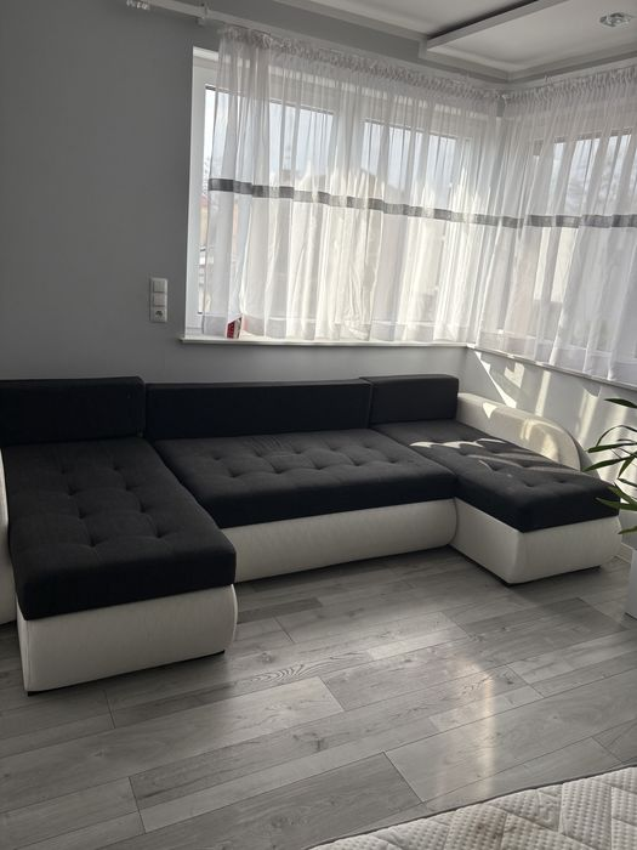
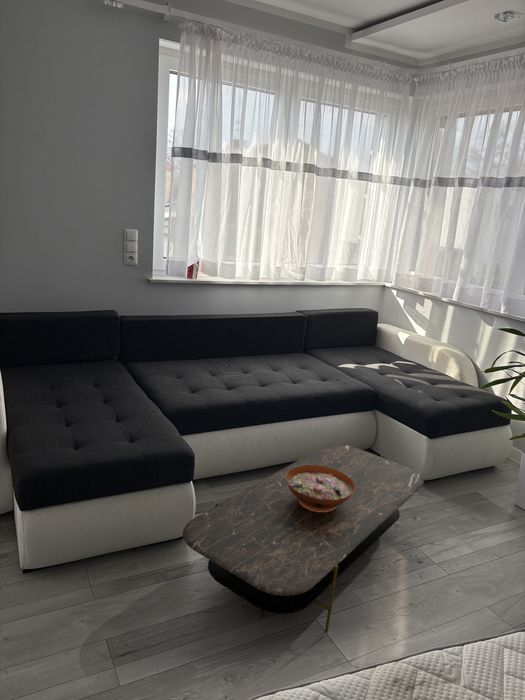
+ coffee table (315, 527)
+ decorative bowl (319, 491)
